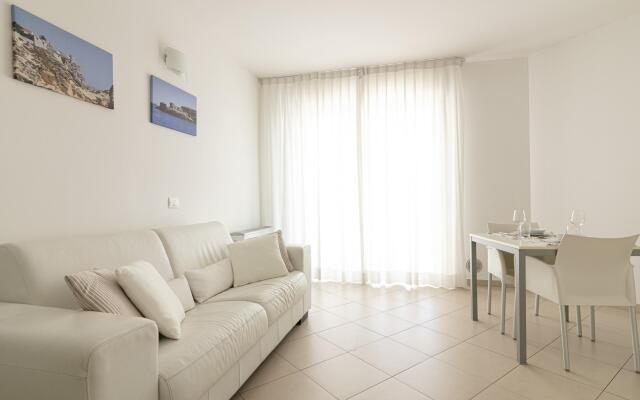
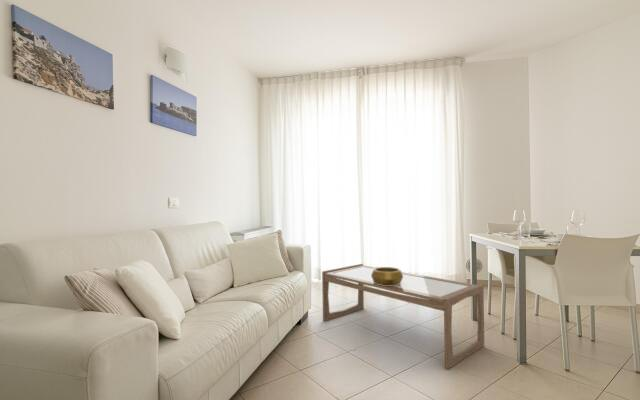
+ decorative bowl (387, 274)
+ coffee table (398, 299)
